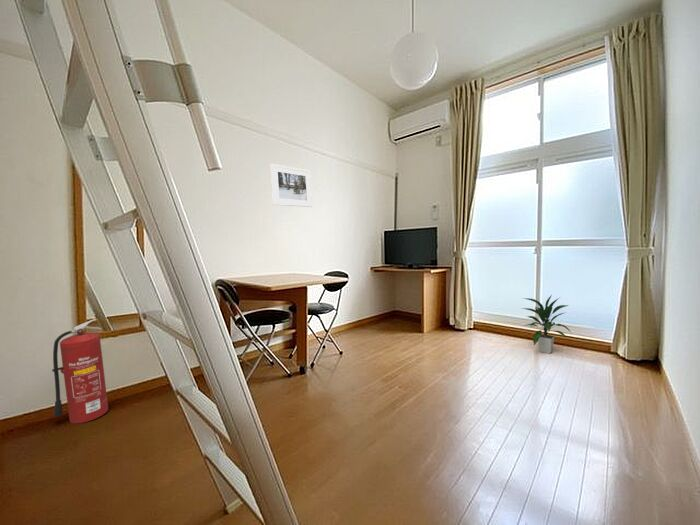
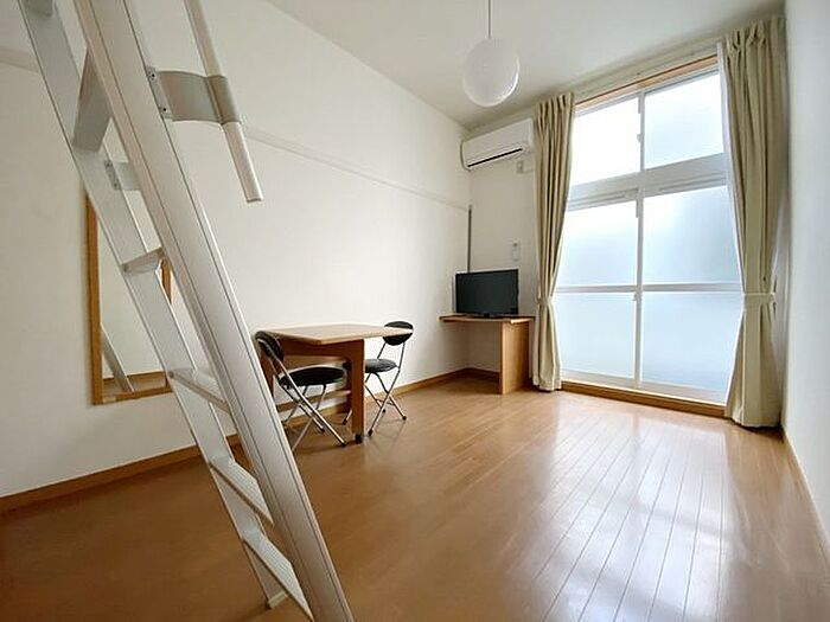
- fire extinguisher (78, 370)
- indoor plant (544, 323)
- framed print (292, 186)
